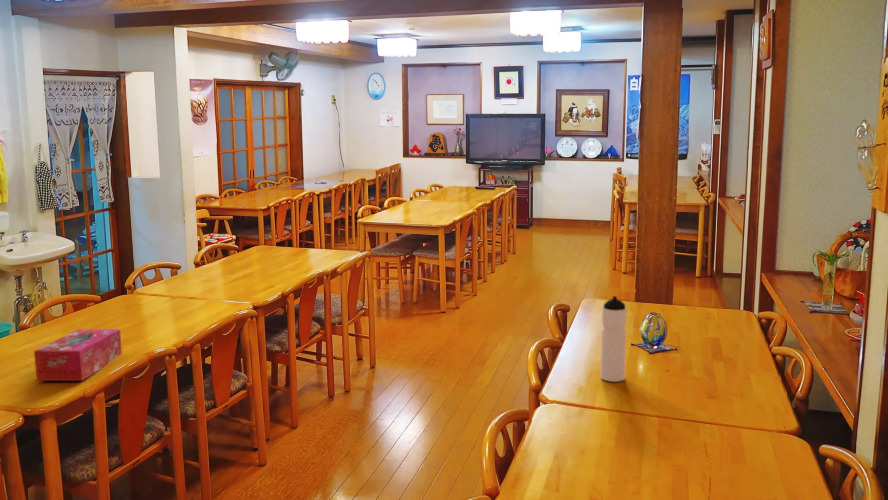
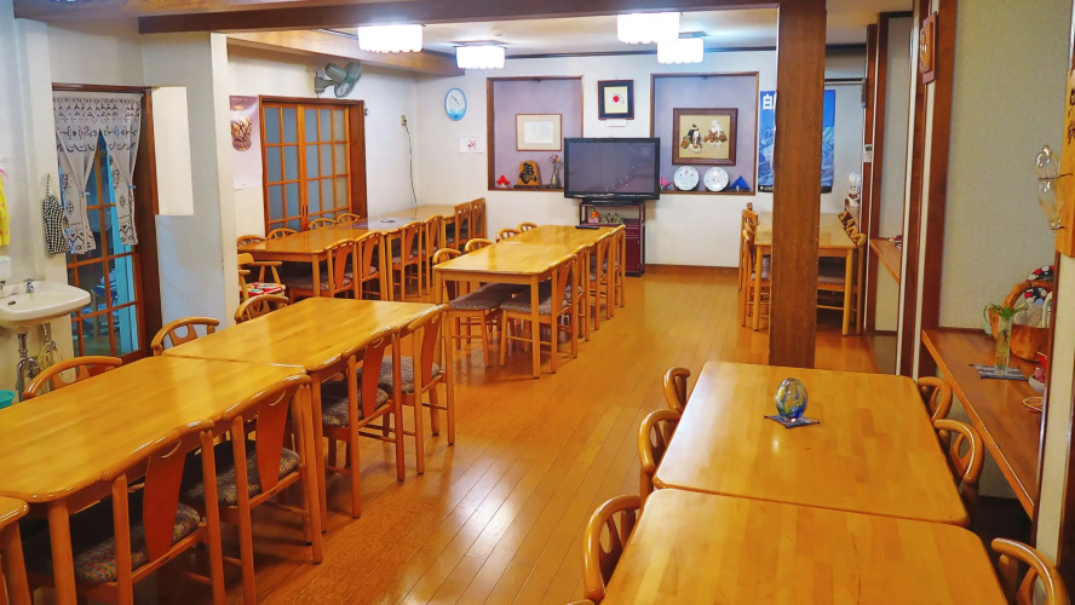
- water bottle (613, 337)
- tissue box (80, 353)
